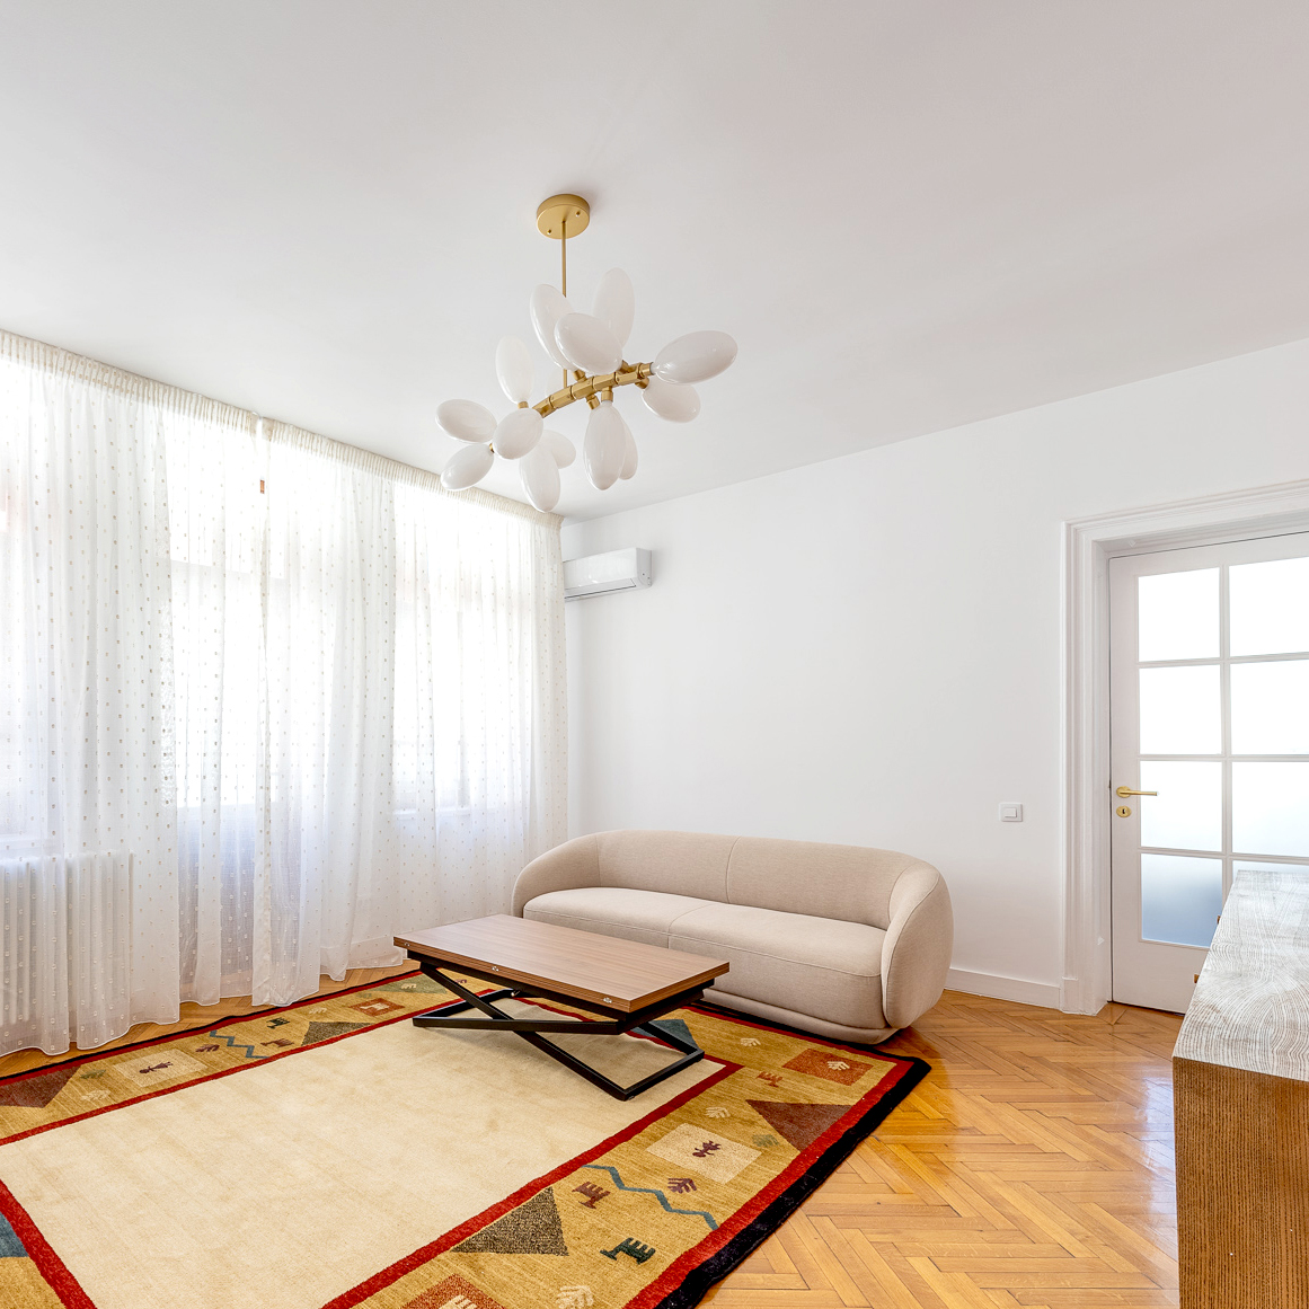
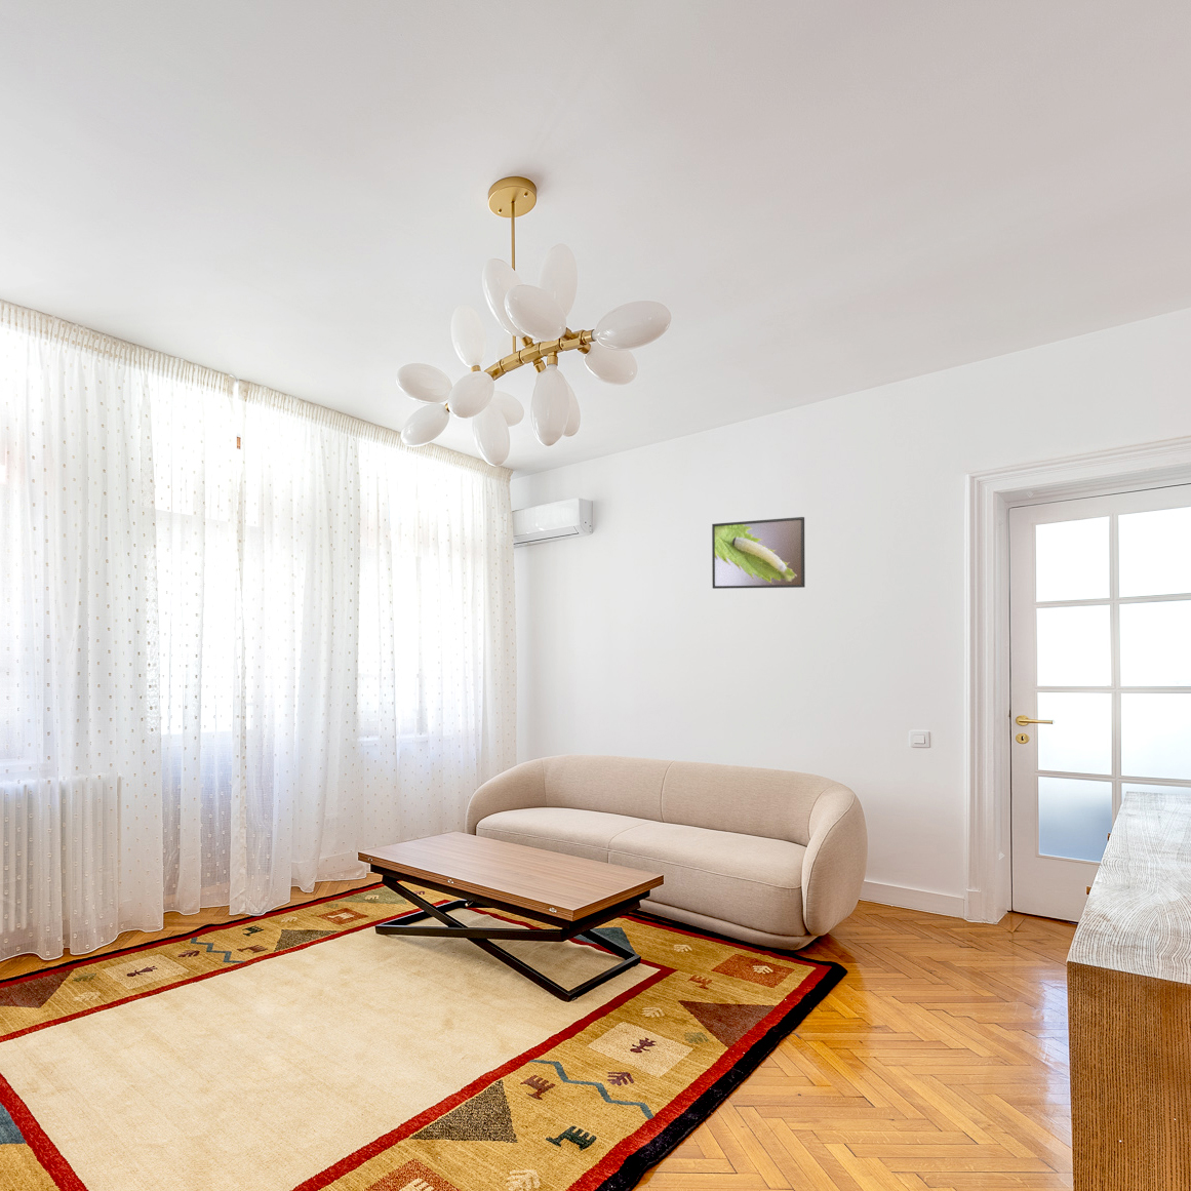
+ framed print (756, 554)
